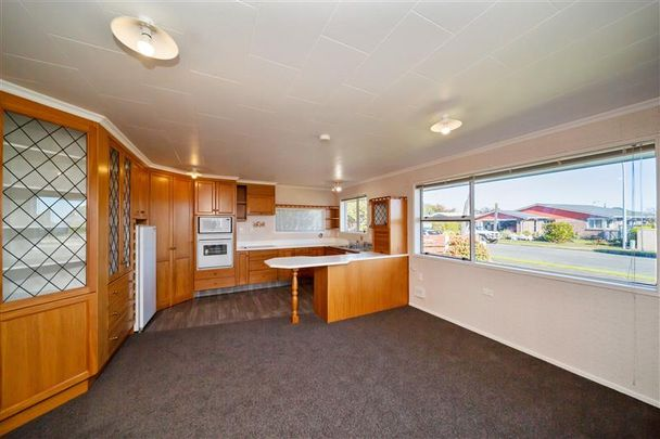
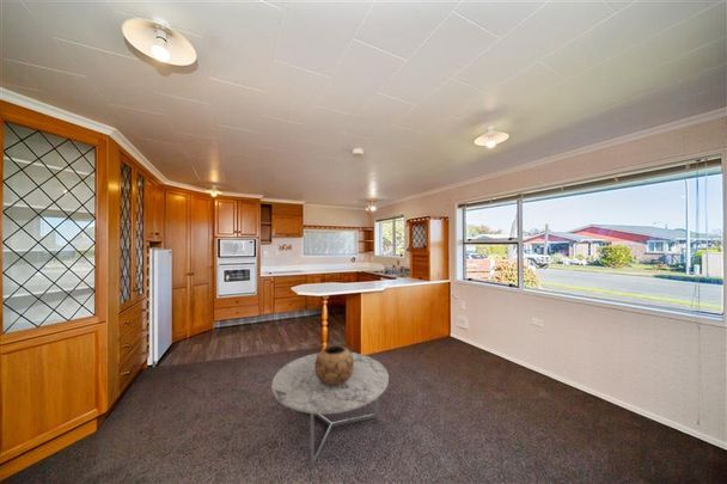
+ coffee table (331, 400)
+ decorative bowl (334, 364)
